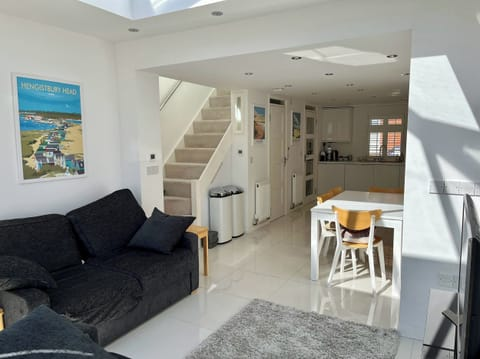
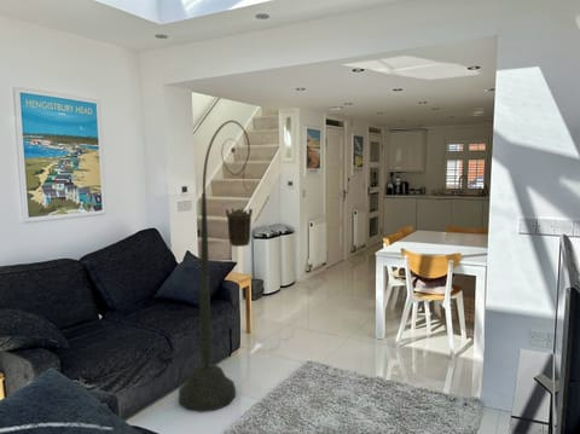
+ floor lamp (231, 244)
